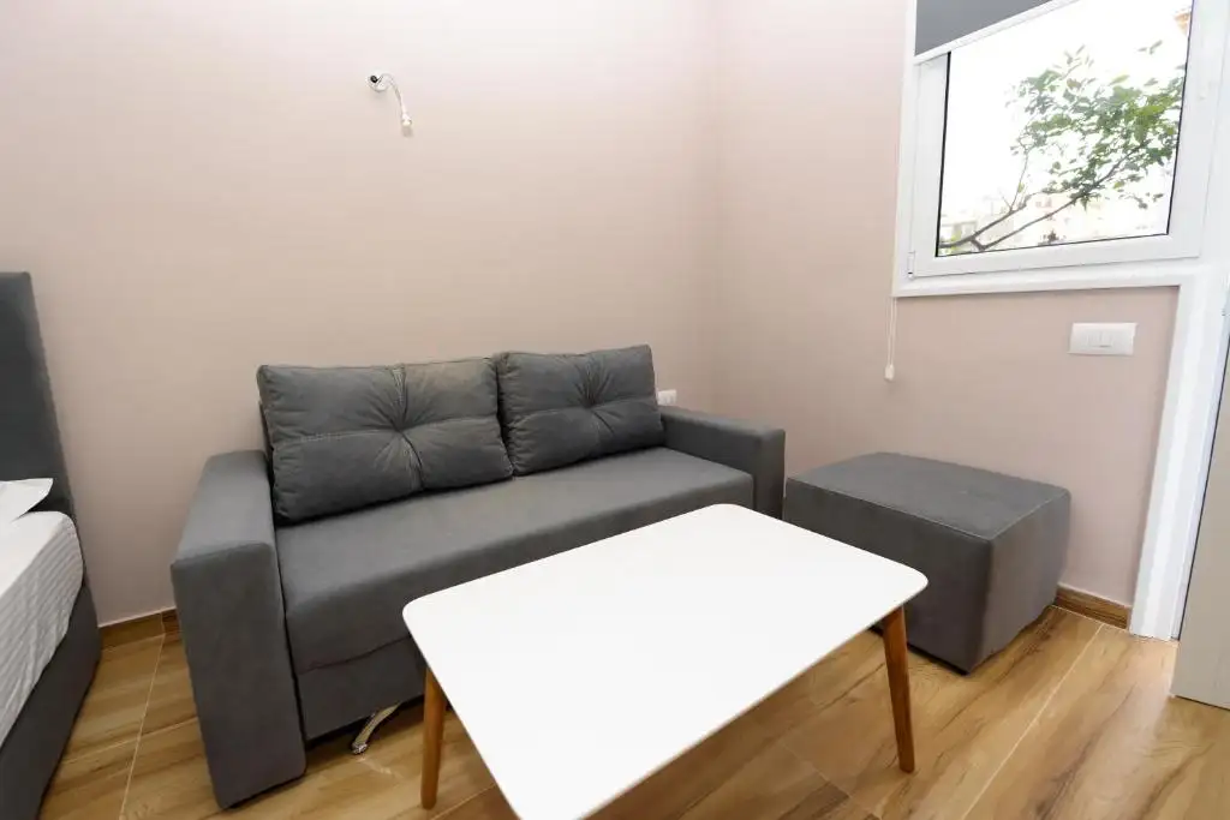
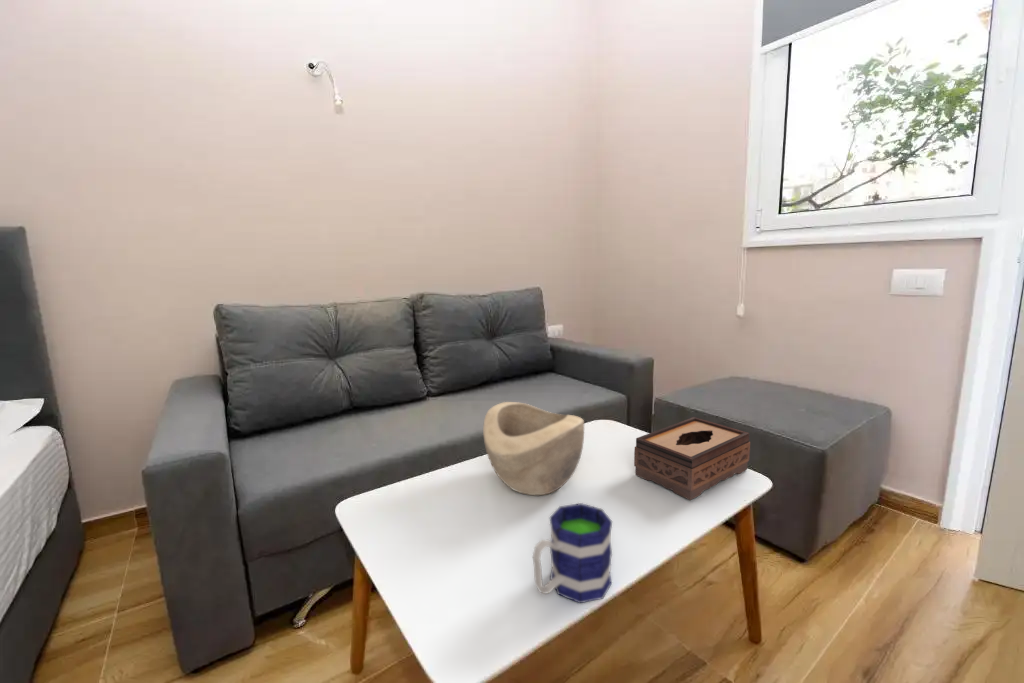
+ tissue box (692, 454)
+ mug (570, 556)
+ decorative bowl (533, 448)
